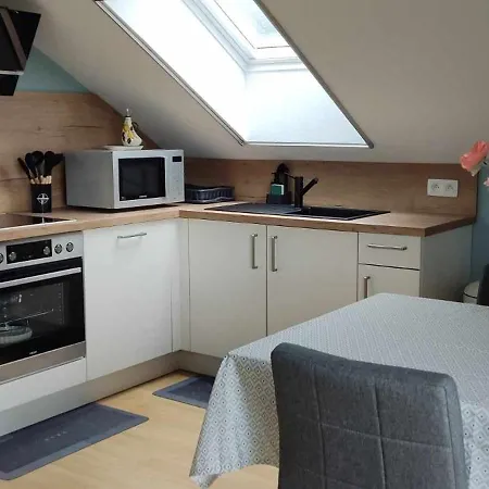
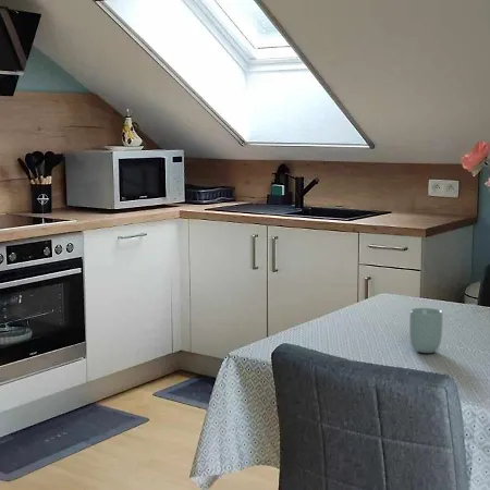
+ cup (426, 331)
